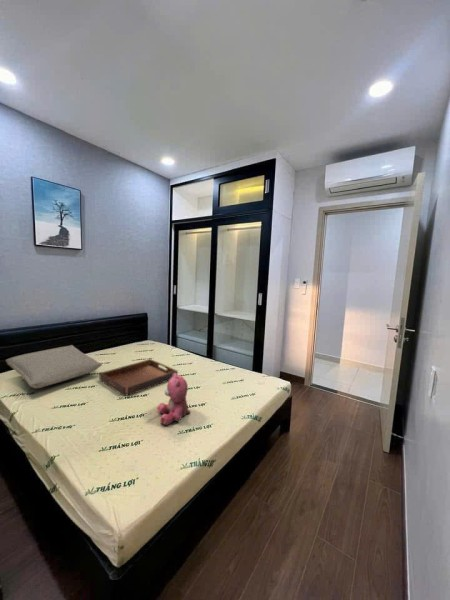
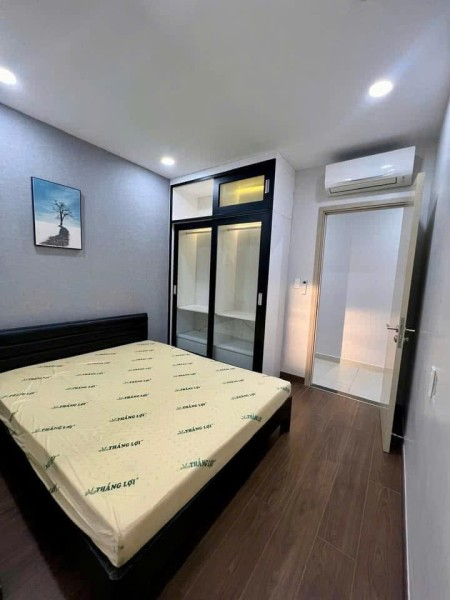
- serving tray (139, 375)
- pillow (55, 364)
- teddy bear (174, 394)
